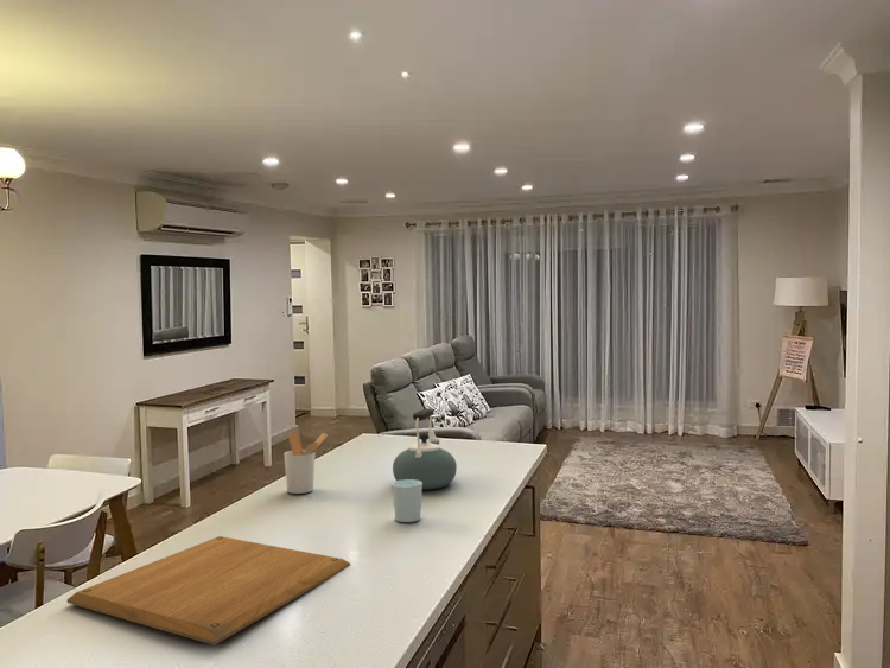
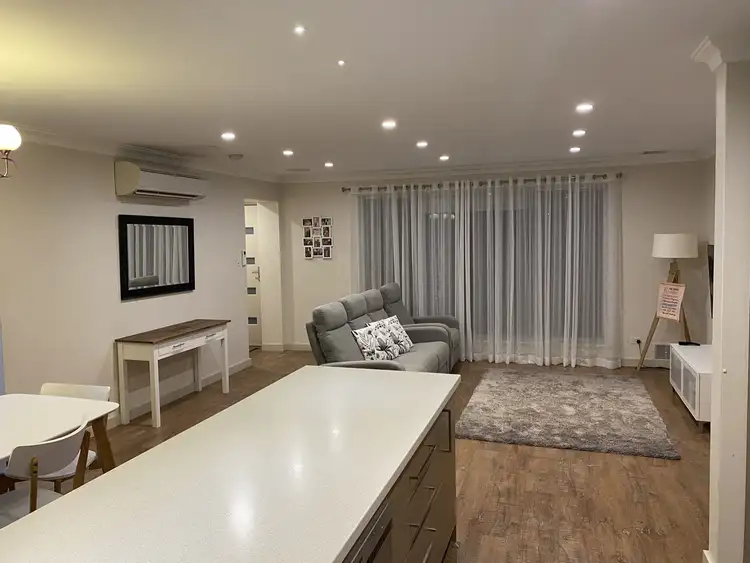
- kettle (426, 445)
- chopping board (217, 578)
- utensil holder (307, 460)
- cup (407, 501)
